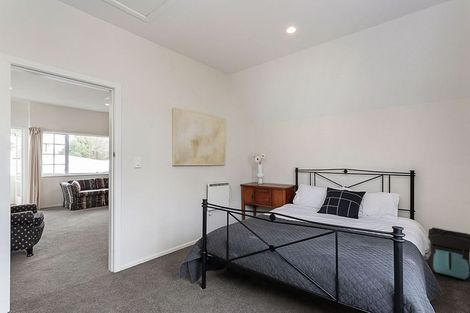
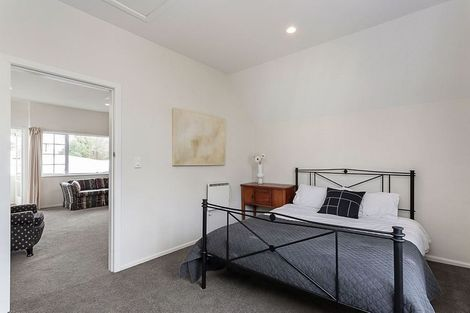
- backpack (449, 250)
